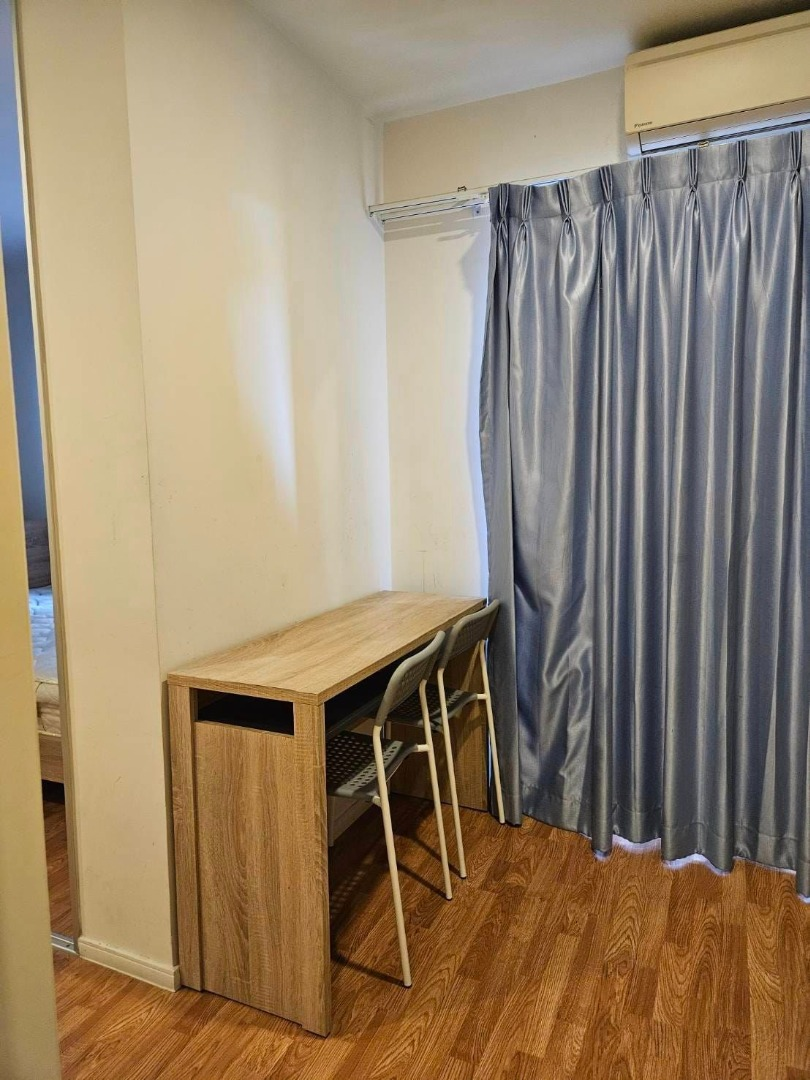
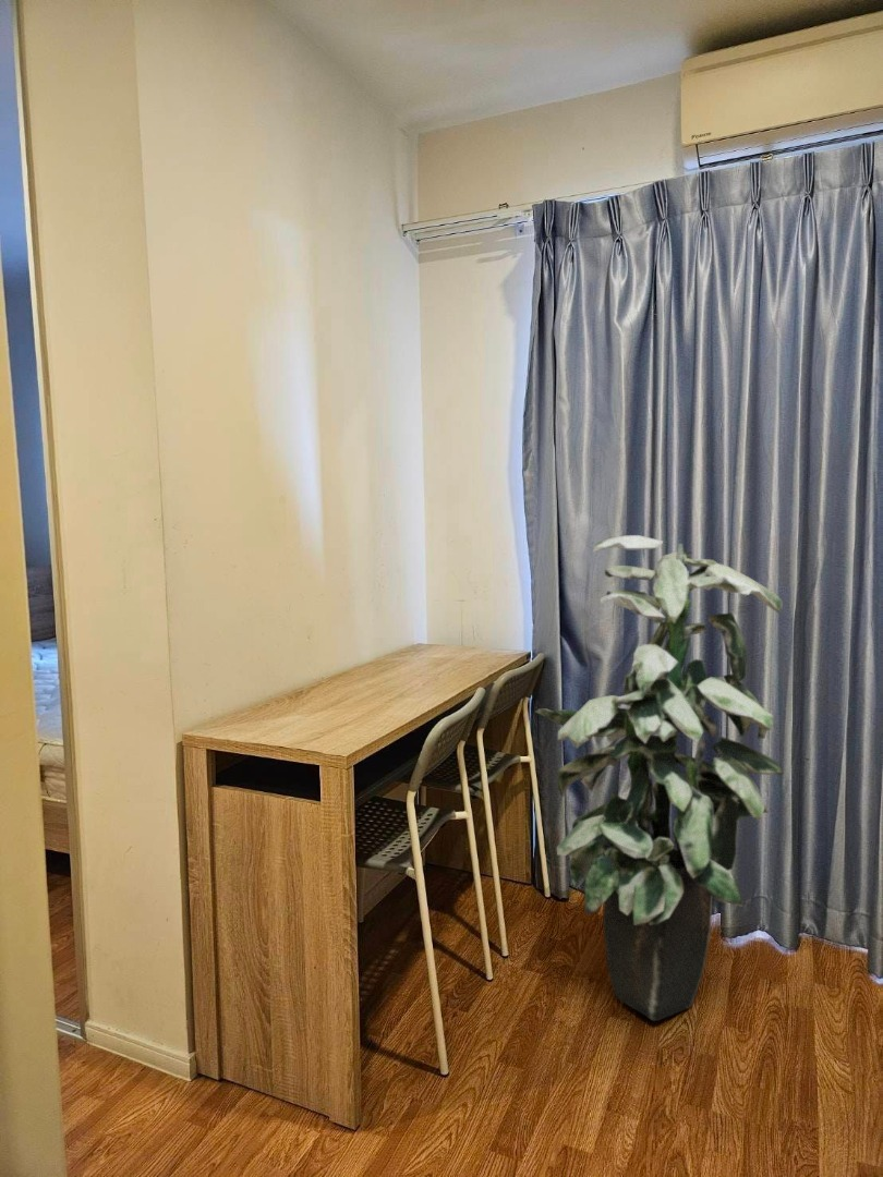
+ indoor plant (654, 768)
